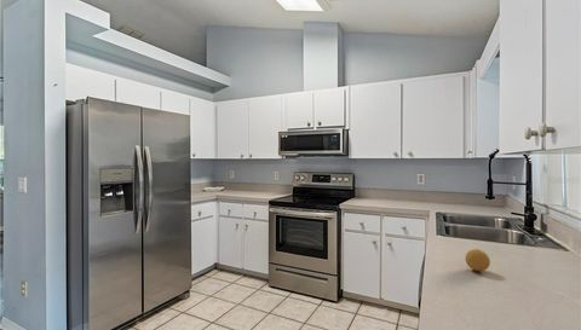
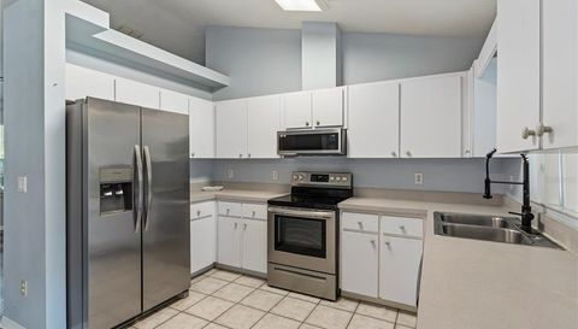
- fruit (477, 259)
